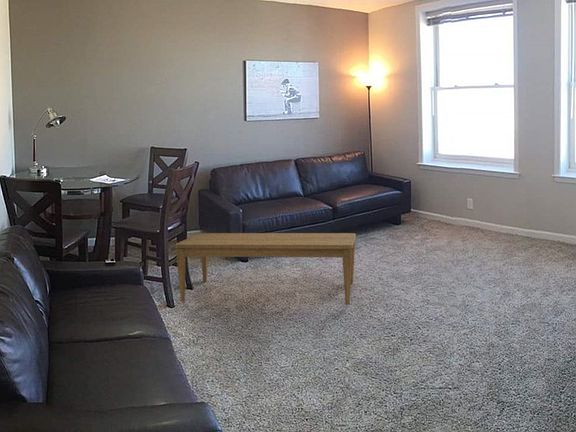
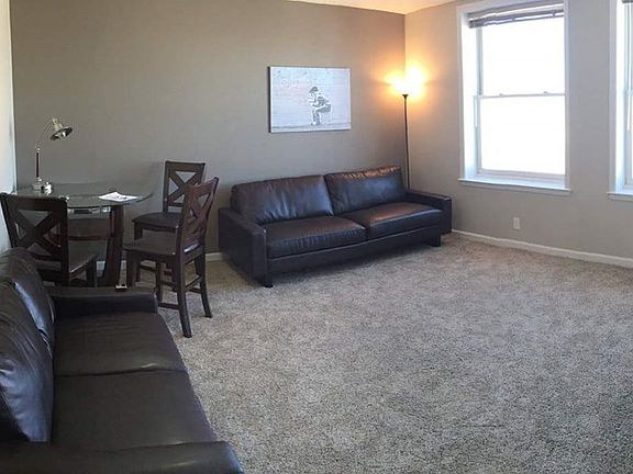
- coffee table (269, 256)
